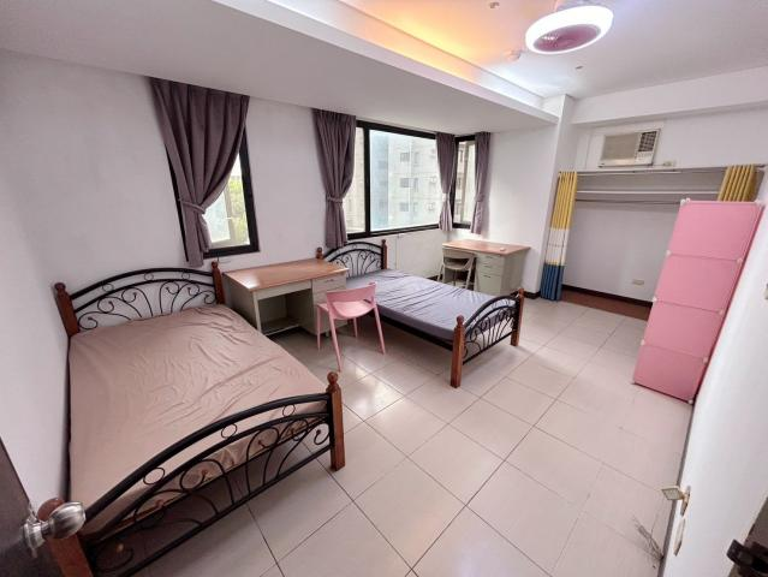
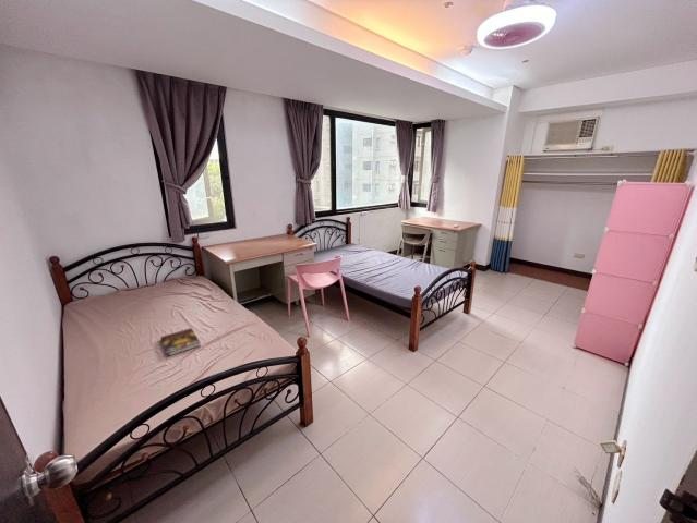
+ book (180, 341)
